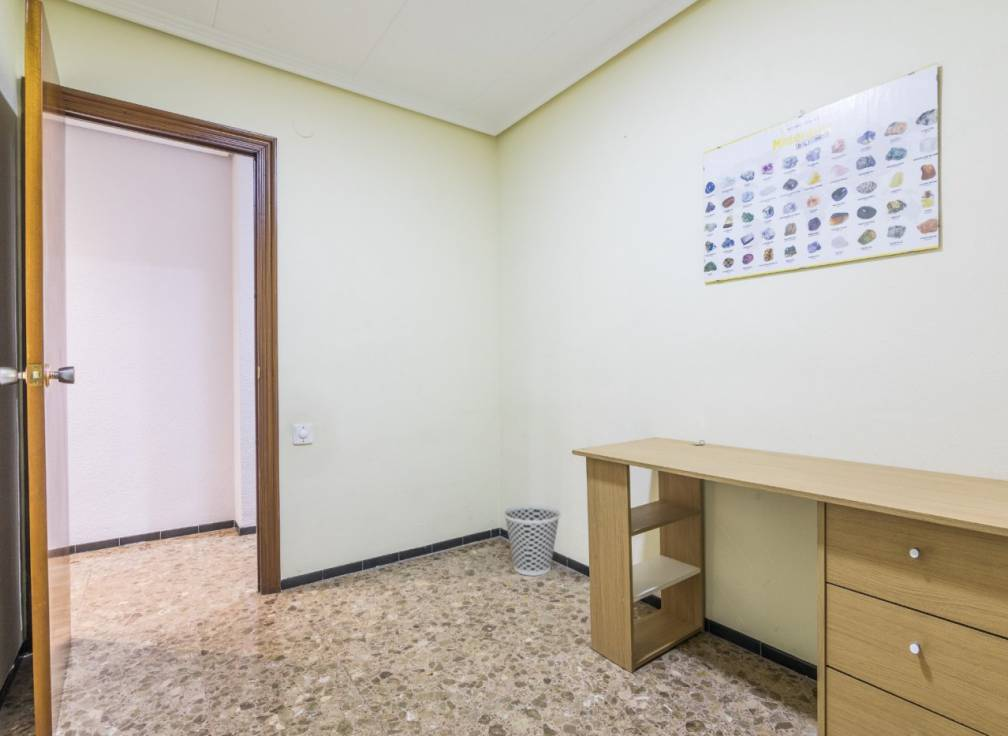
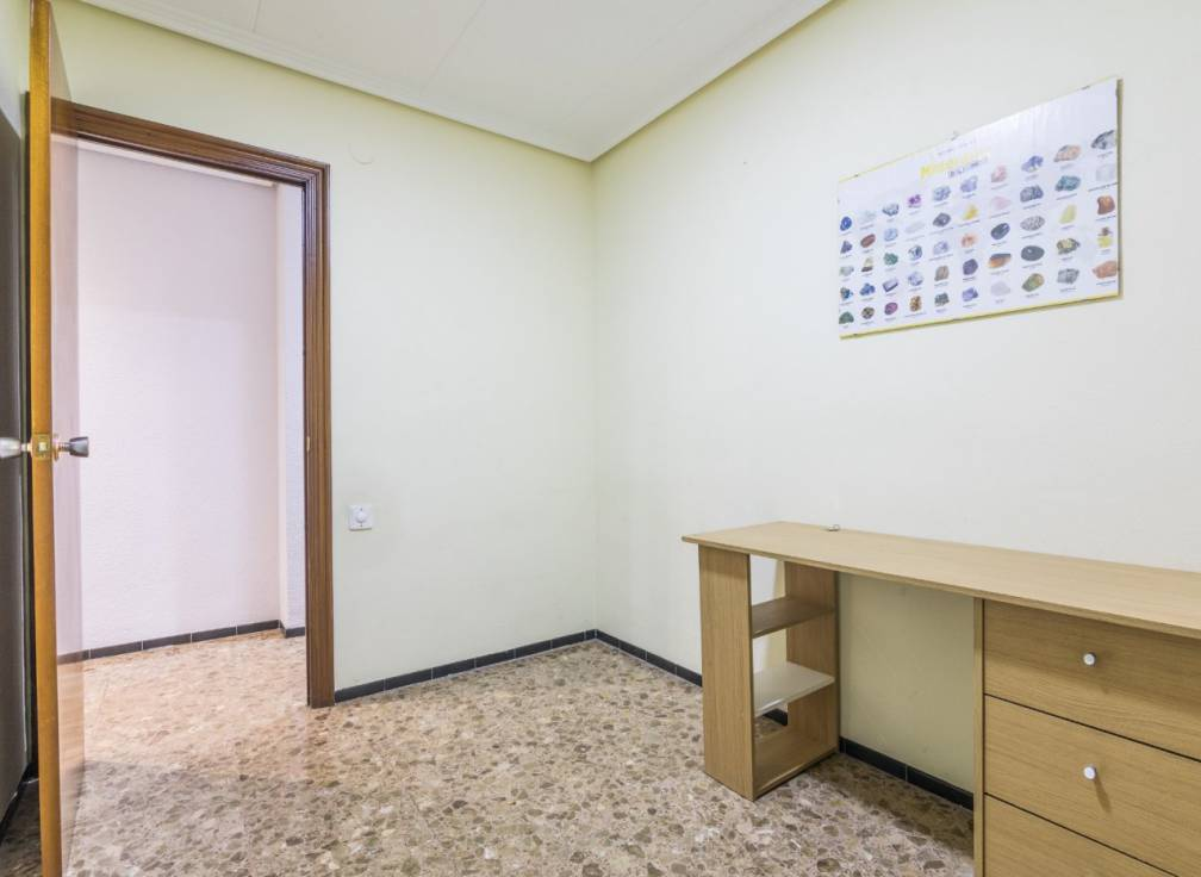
- wastebasket (532, 540)
